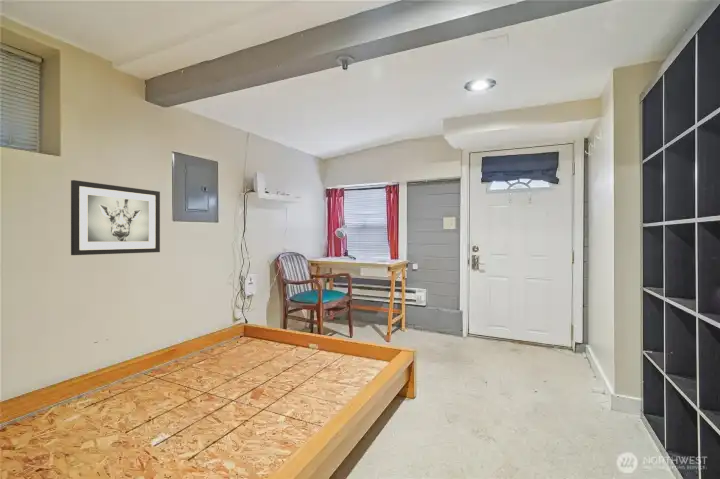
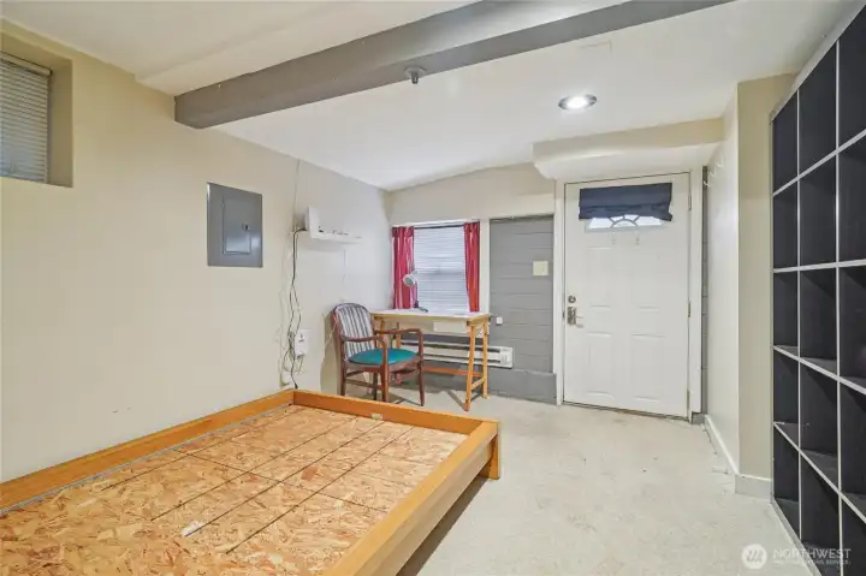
- wall art (120, 220)
